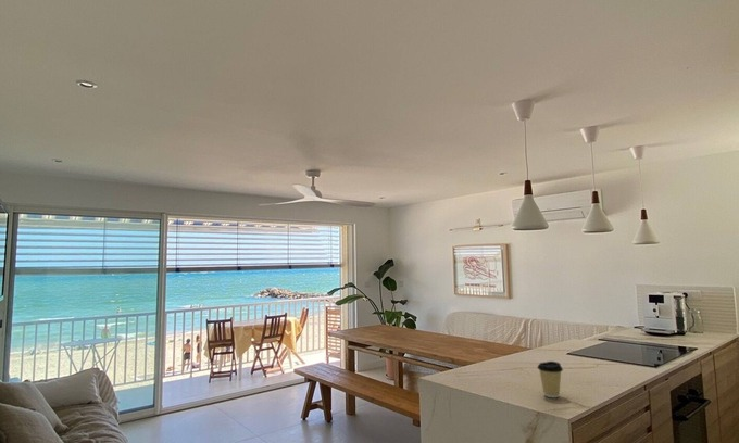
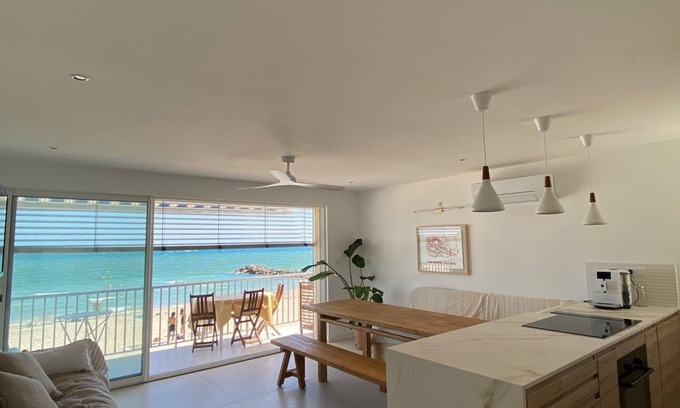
- coffee cup (550, 379)
